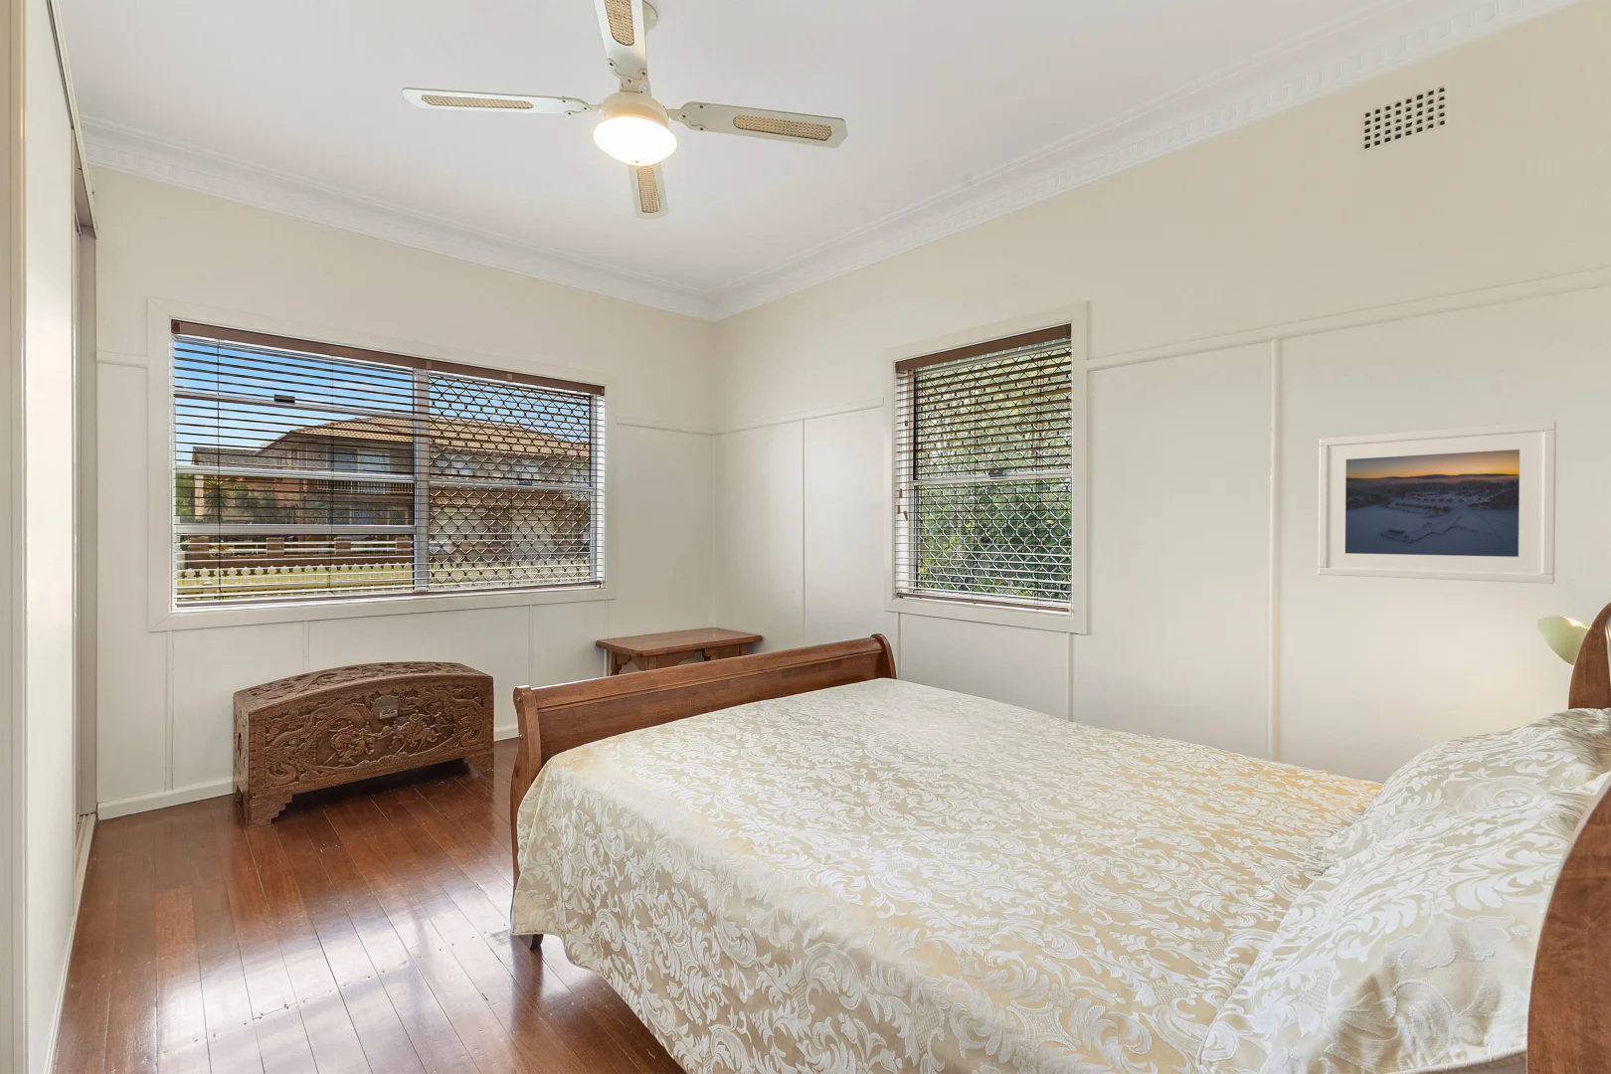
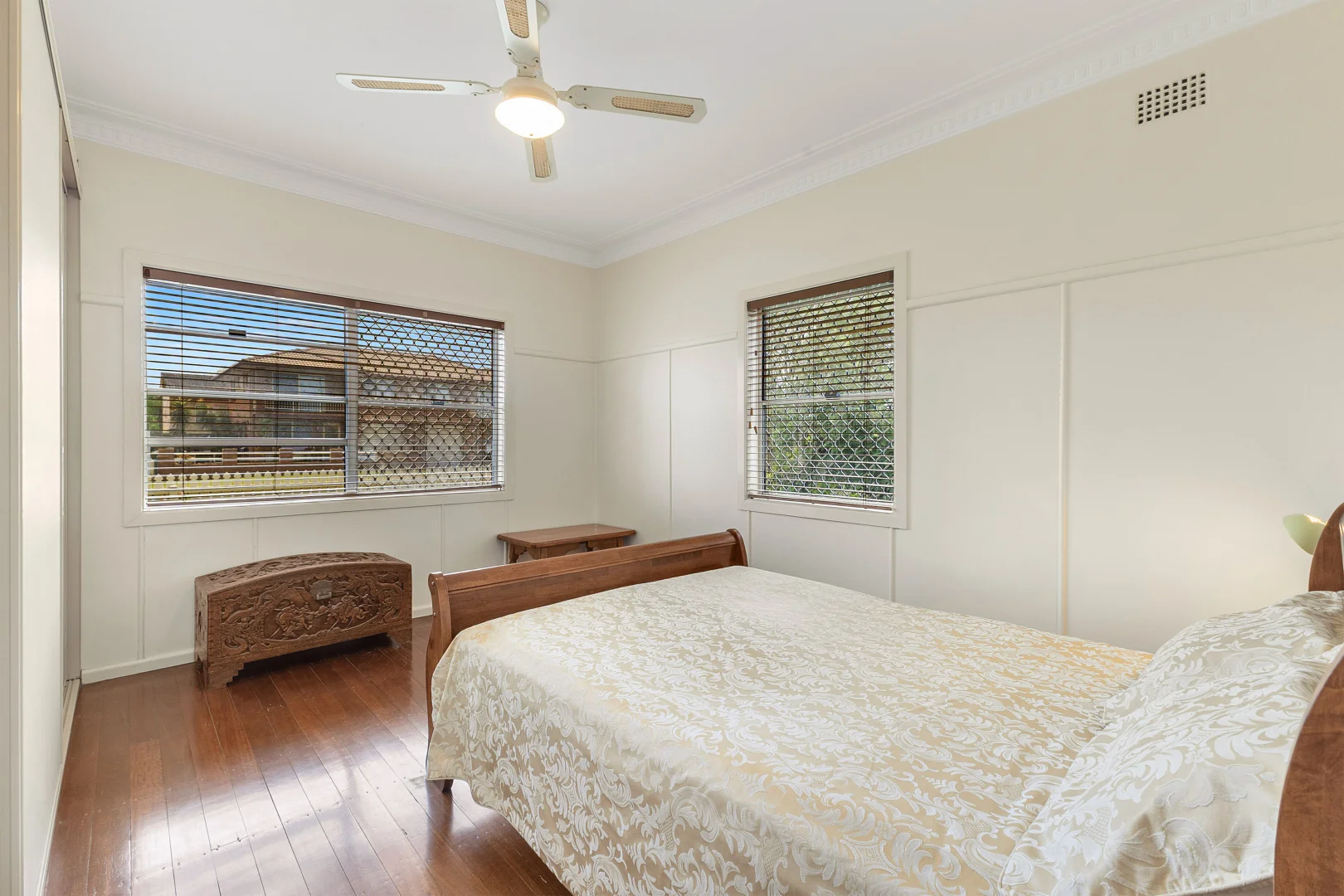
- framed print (1426, 505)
